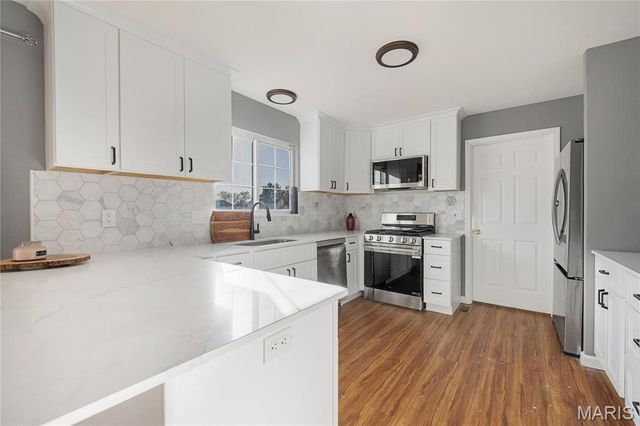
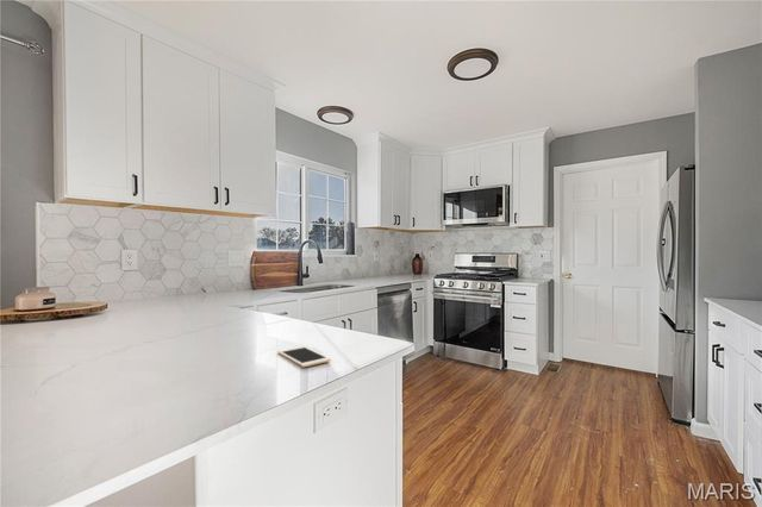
+ cell phone (302, 355)
